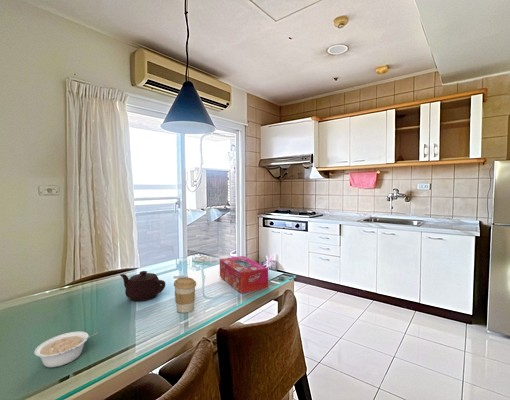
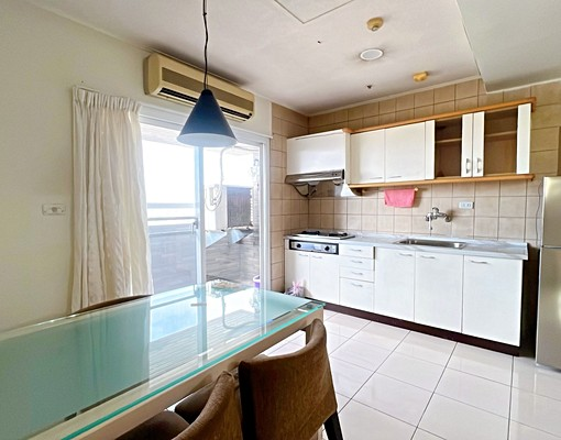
- teapot (142, 284)
- legume (65, 348)
- tissue box (242, 272)
- coffee cup (185, 293)
